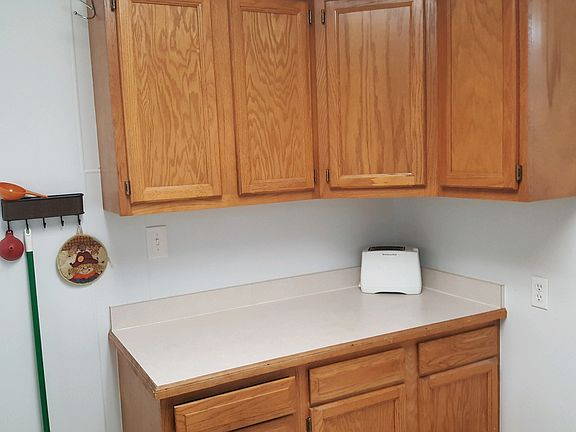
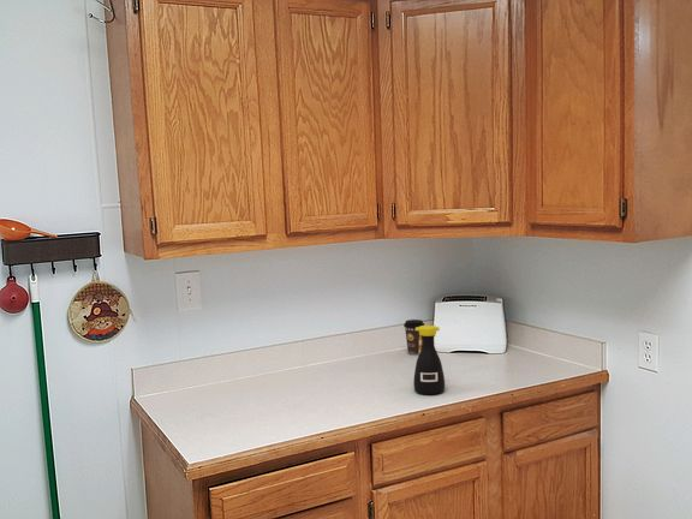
+ bottle (428, 358)
+ coffee cup (414, 336)
